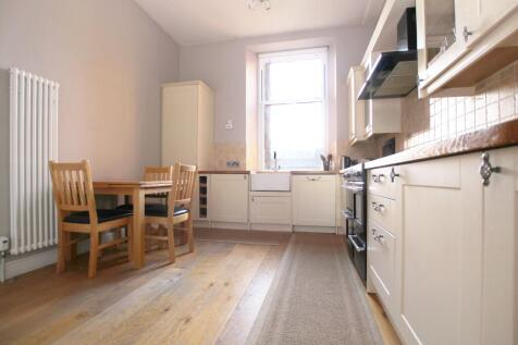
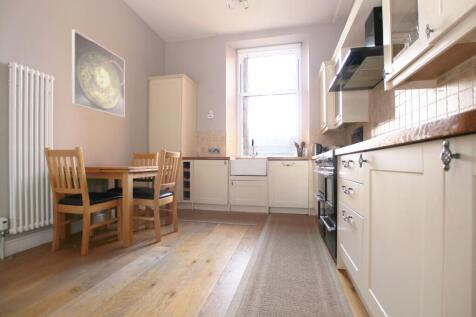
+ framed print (101, 79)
